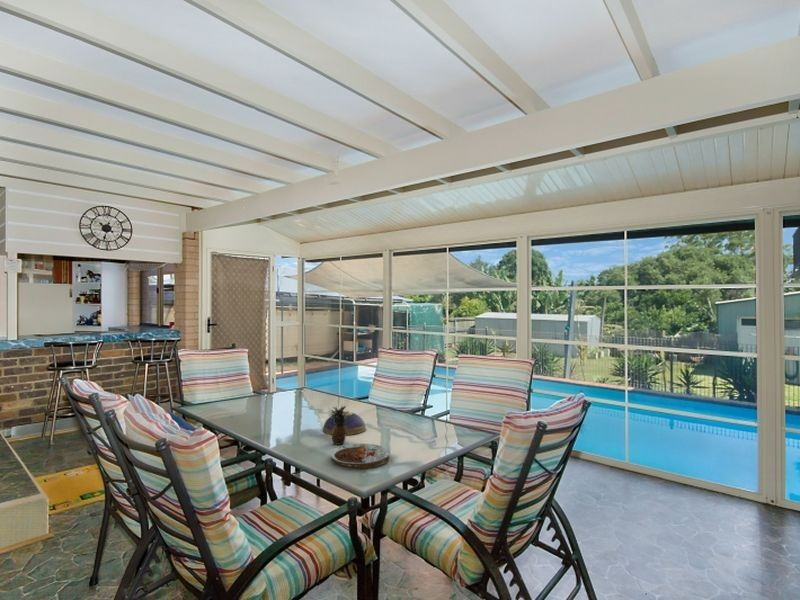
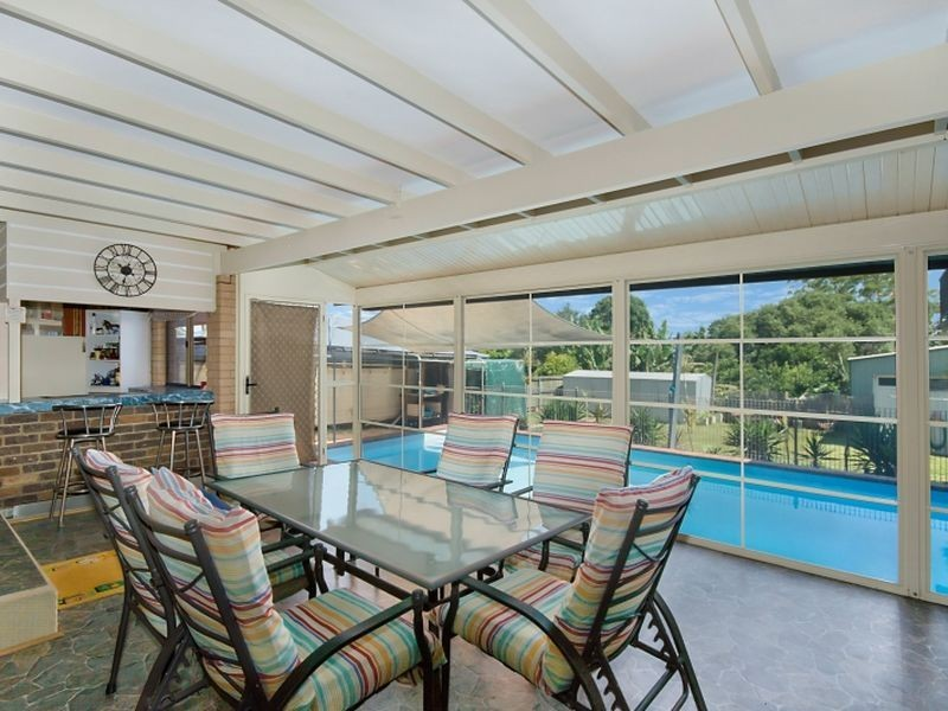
- plate (360, 453)
- decorative bowl (345, 420)
- fruit (337, 424)
